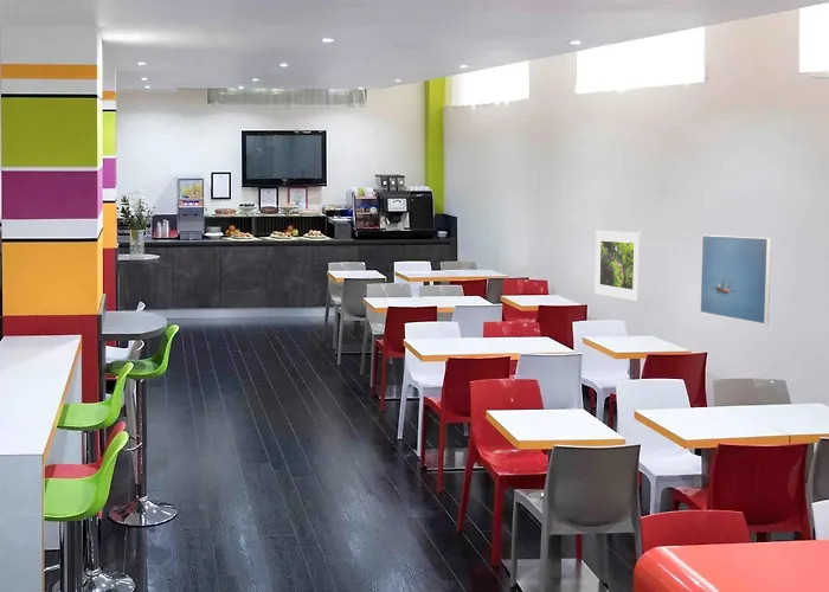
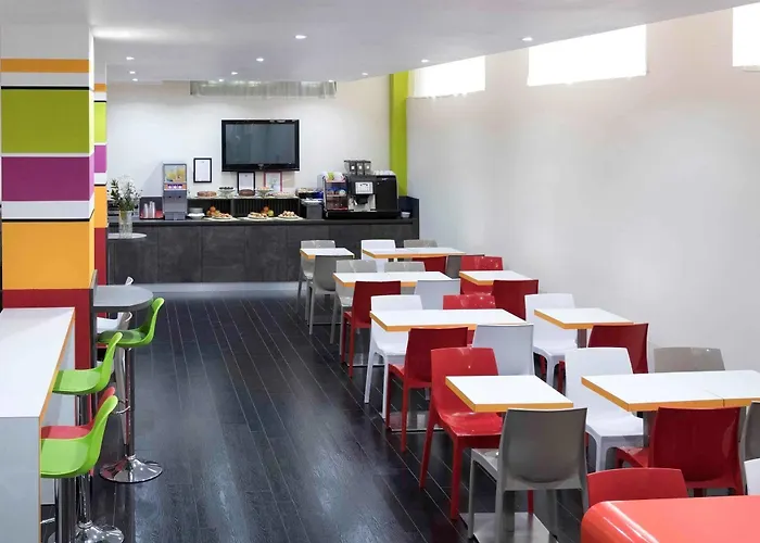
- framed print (733, 277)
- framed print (616, 264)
